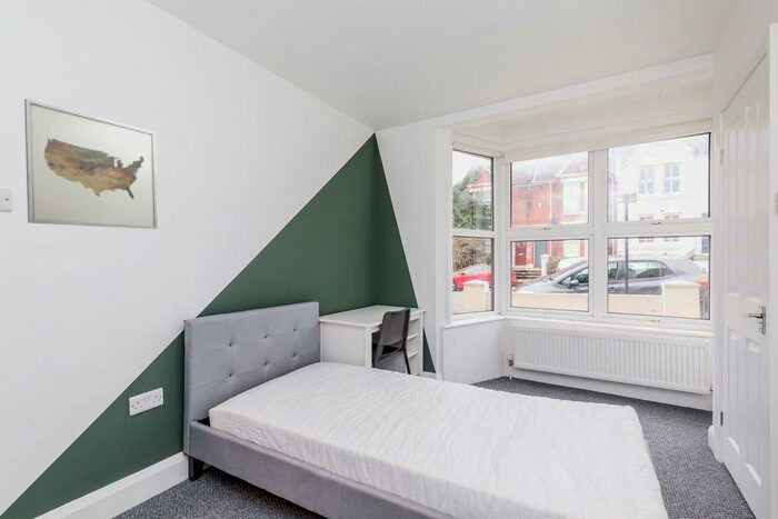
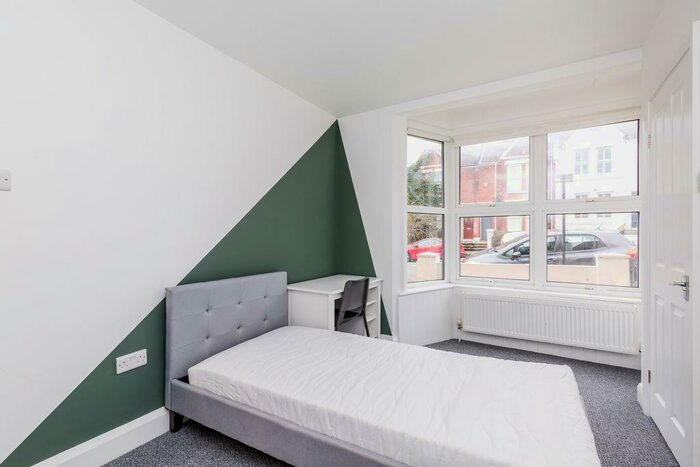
- wall art (99, 171)
